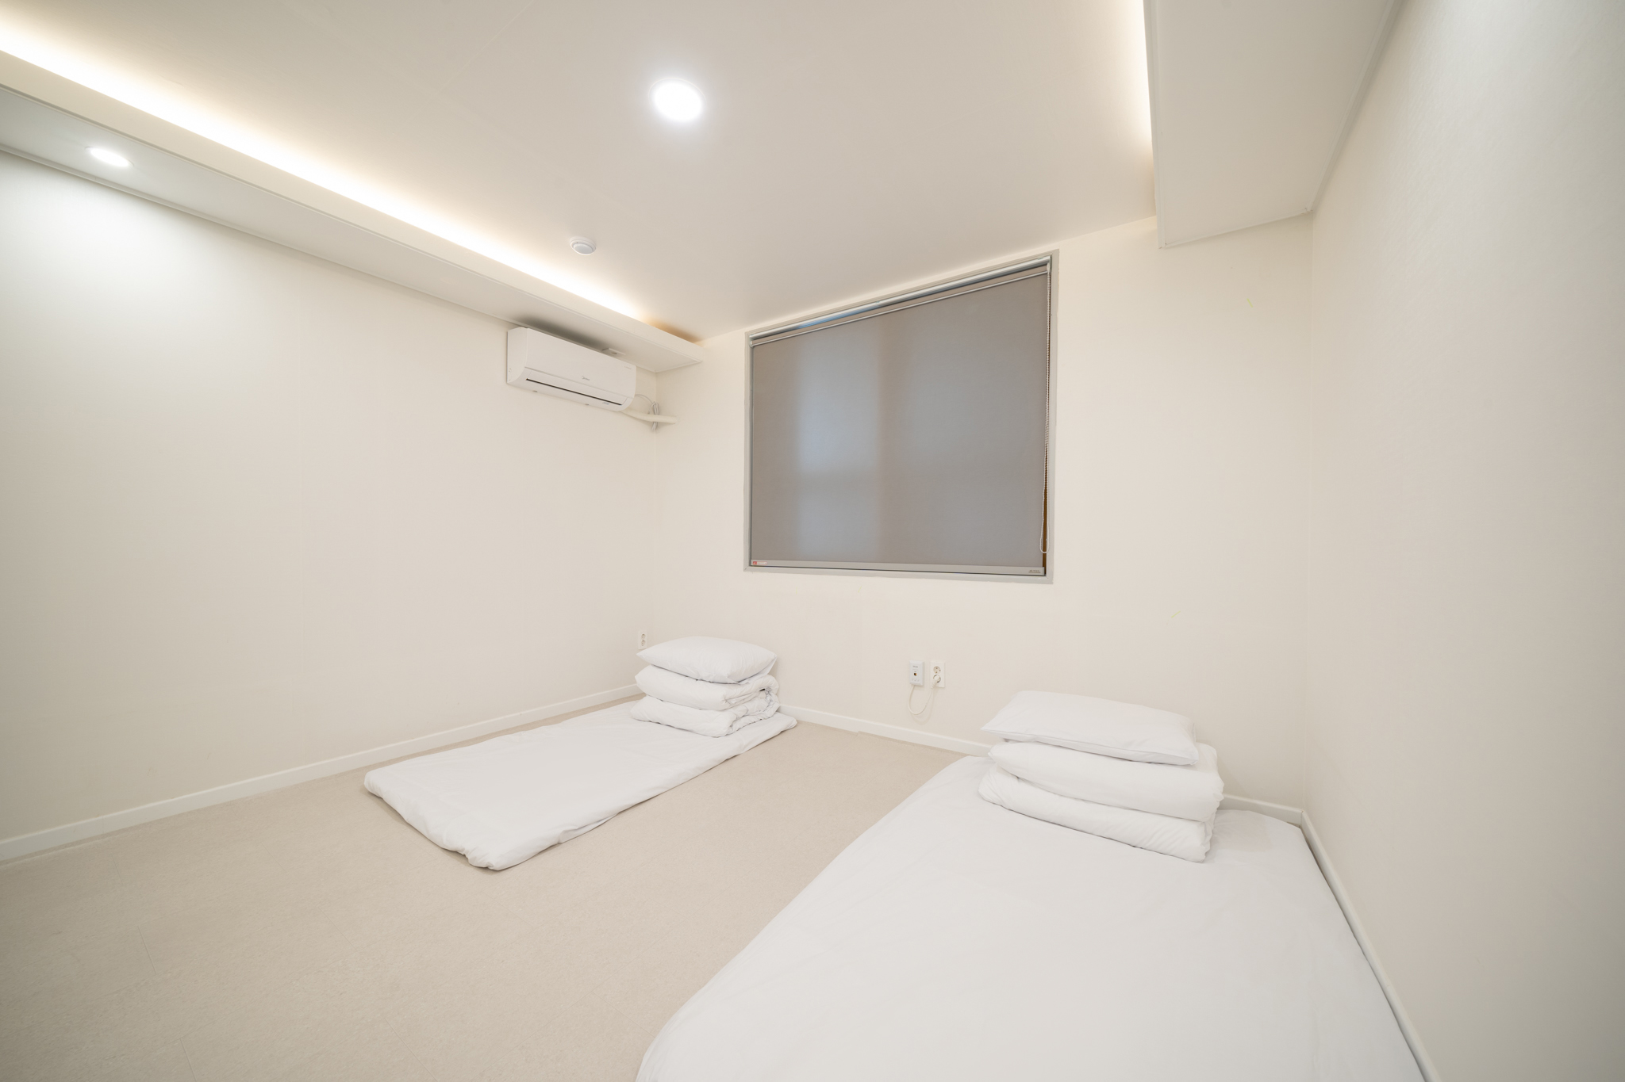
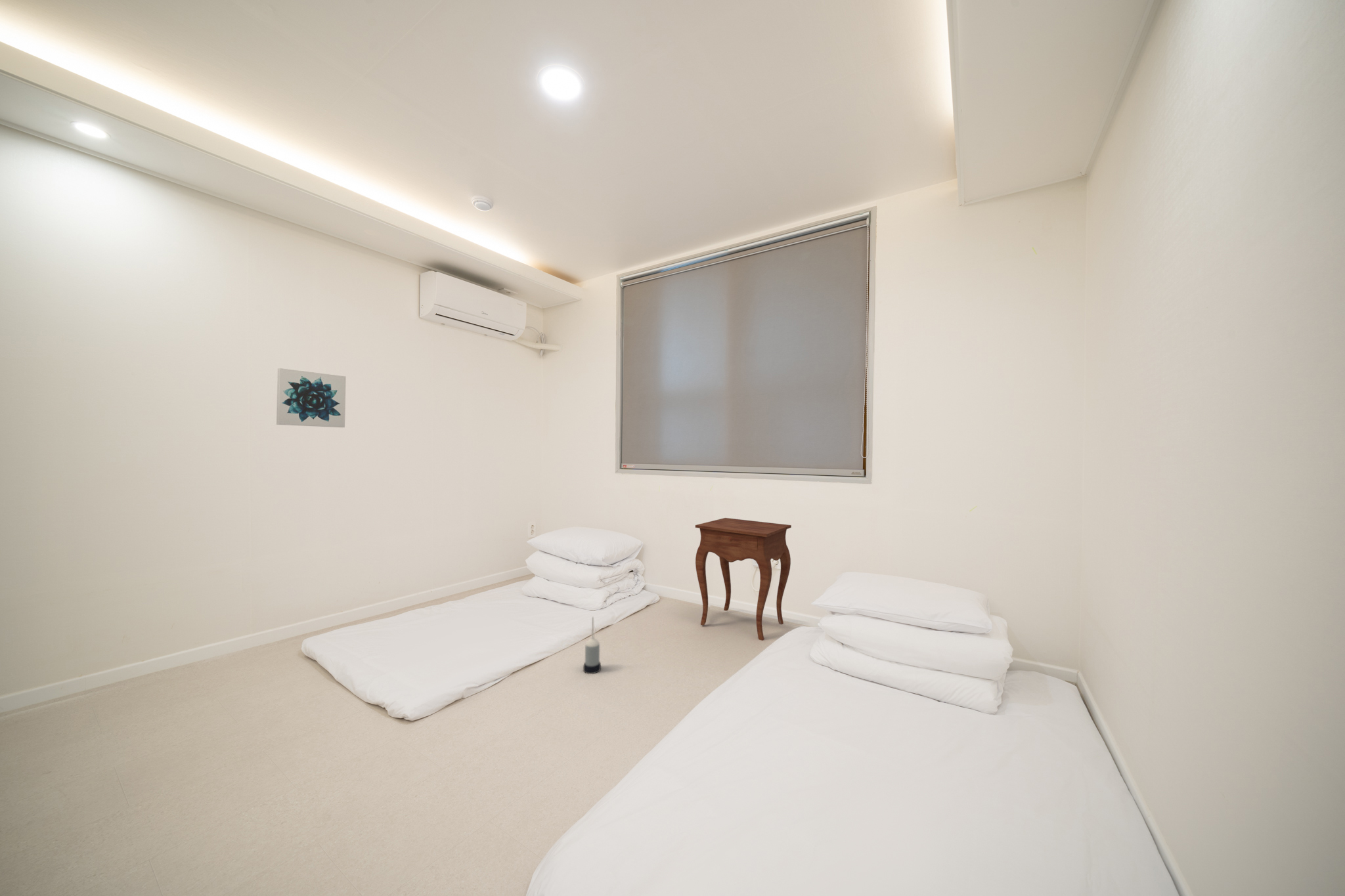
+ humidifier (592, 643)
+ wall art (313, 399)
+ side table (730, 575)
